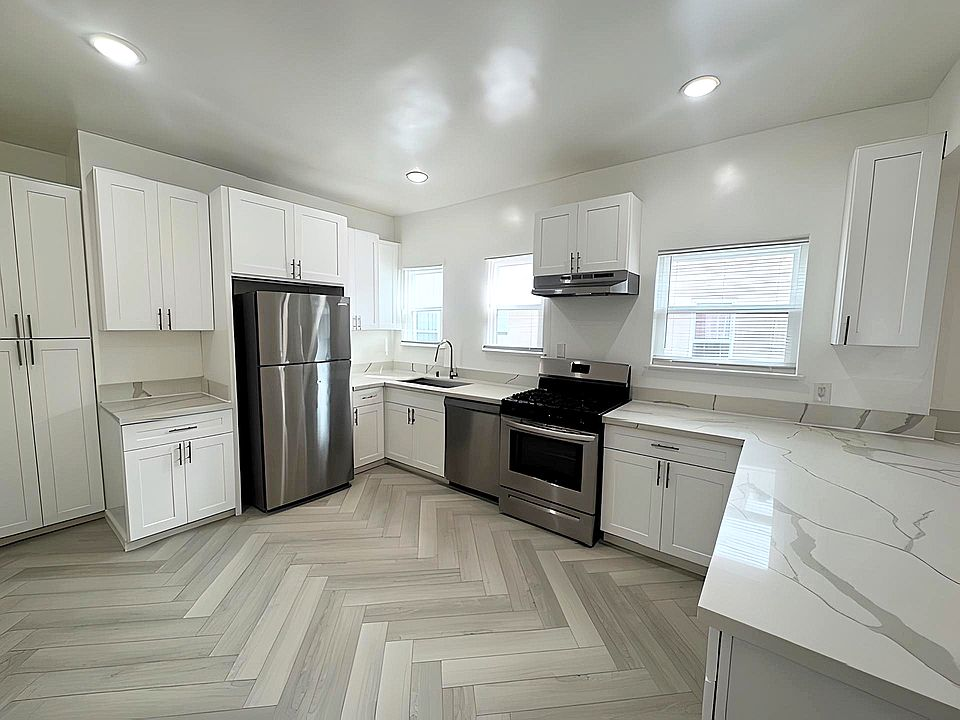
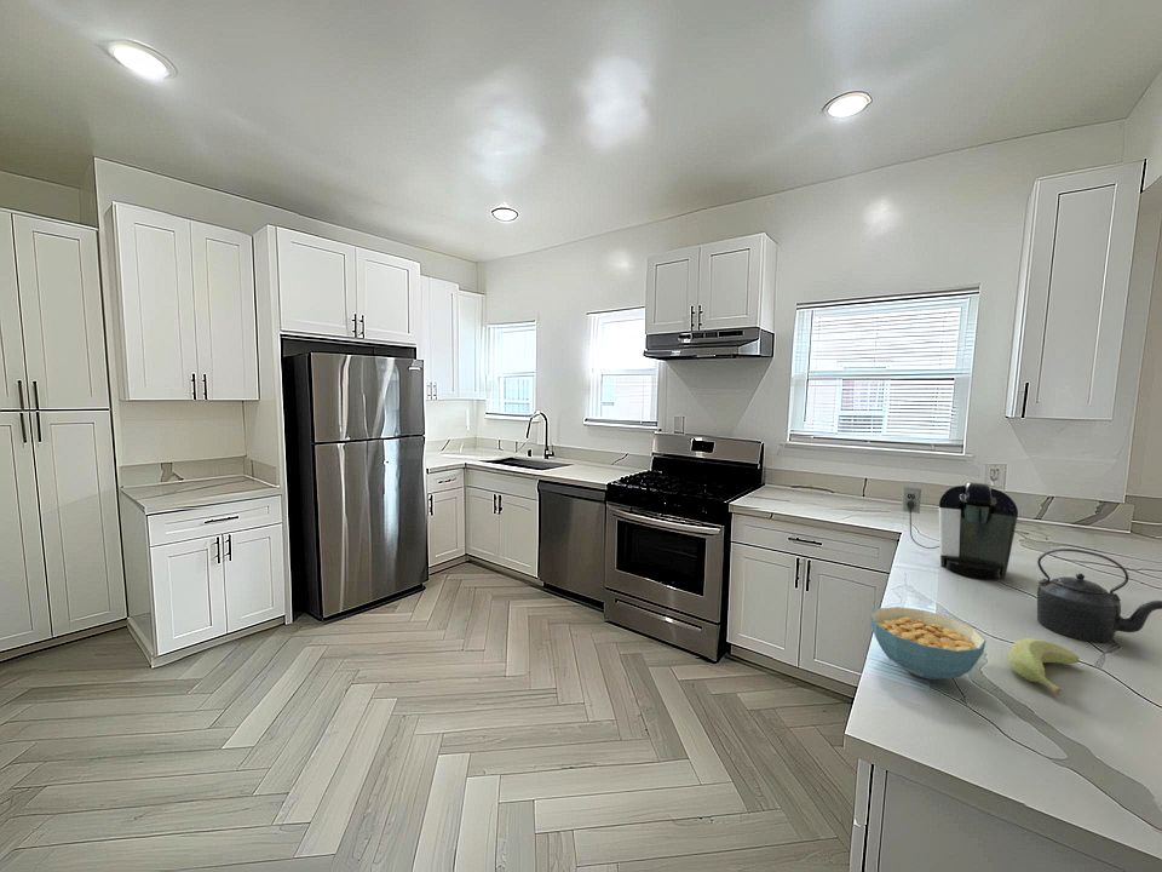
+ coffee maker (954, 523)
+ banana (1049, 661)
+ cereal bowl (924, 649)
+ kettle (1100, 595)
